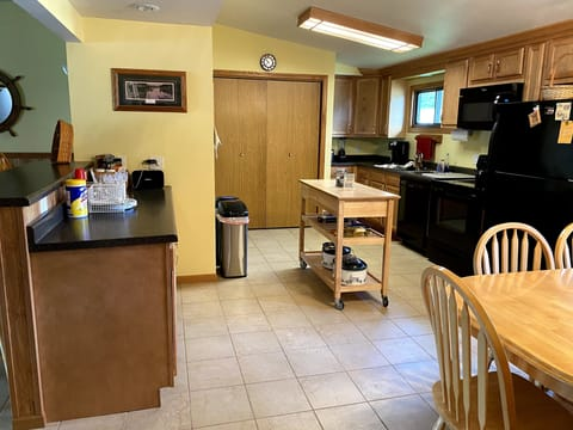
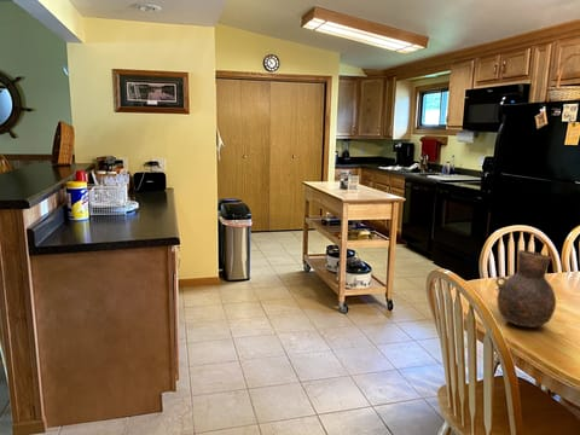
+ vase (527, 288)
